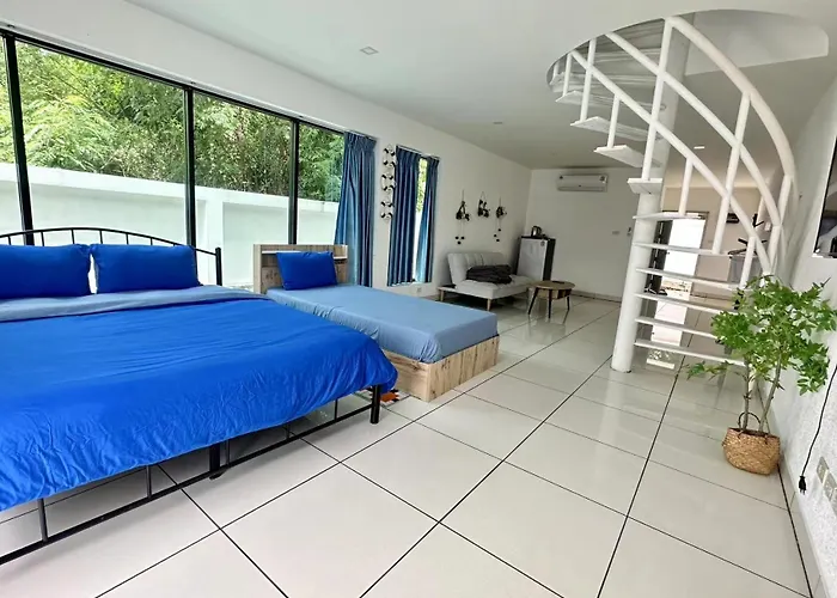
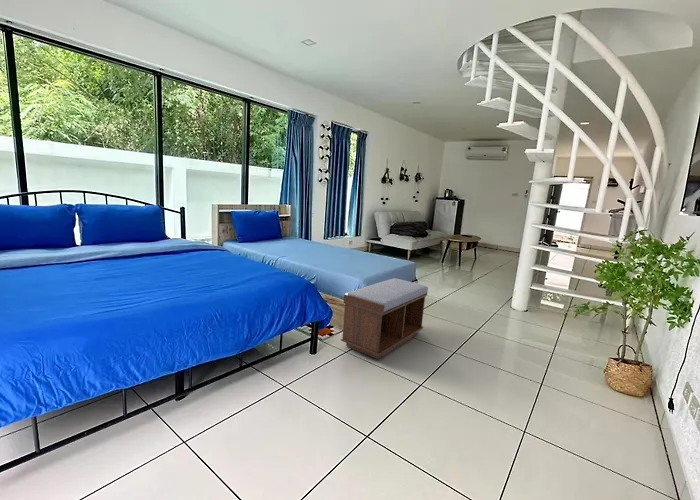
+ bench (387, 314)
